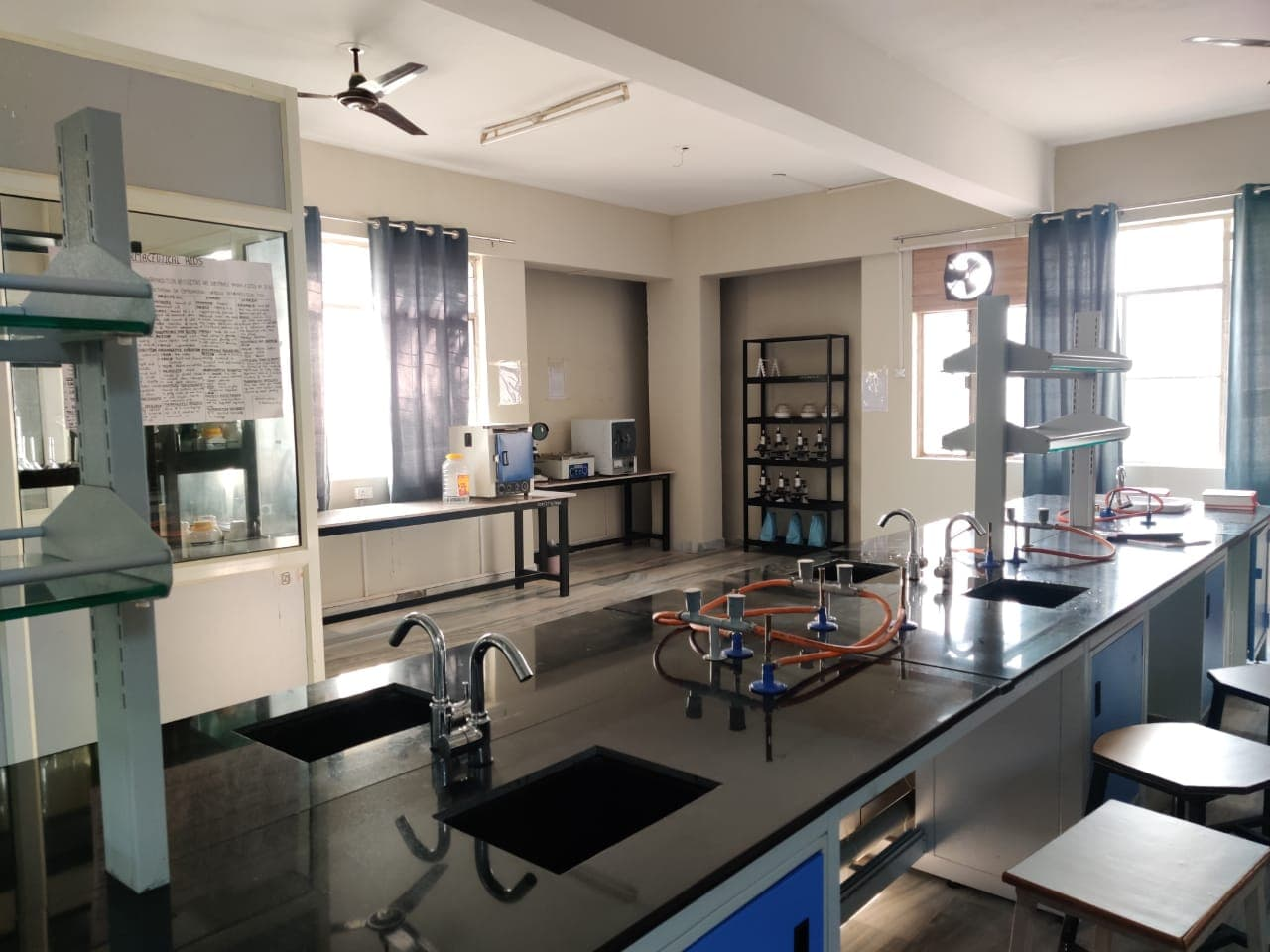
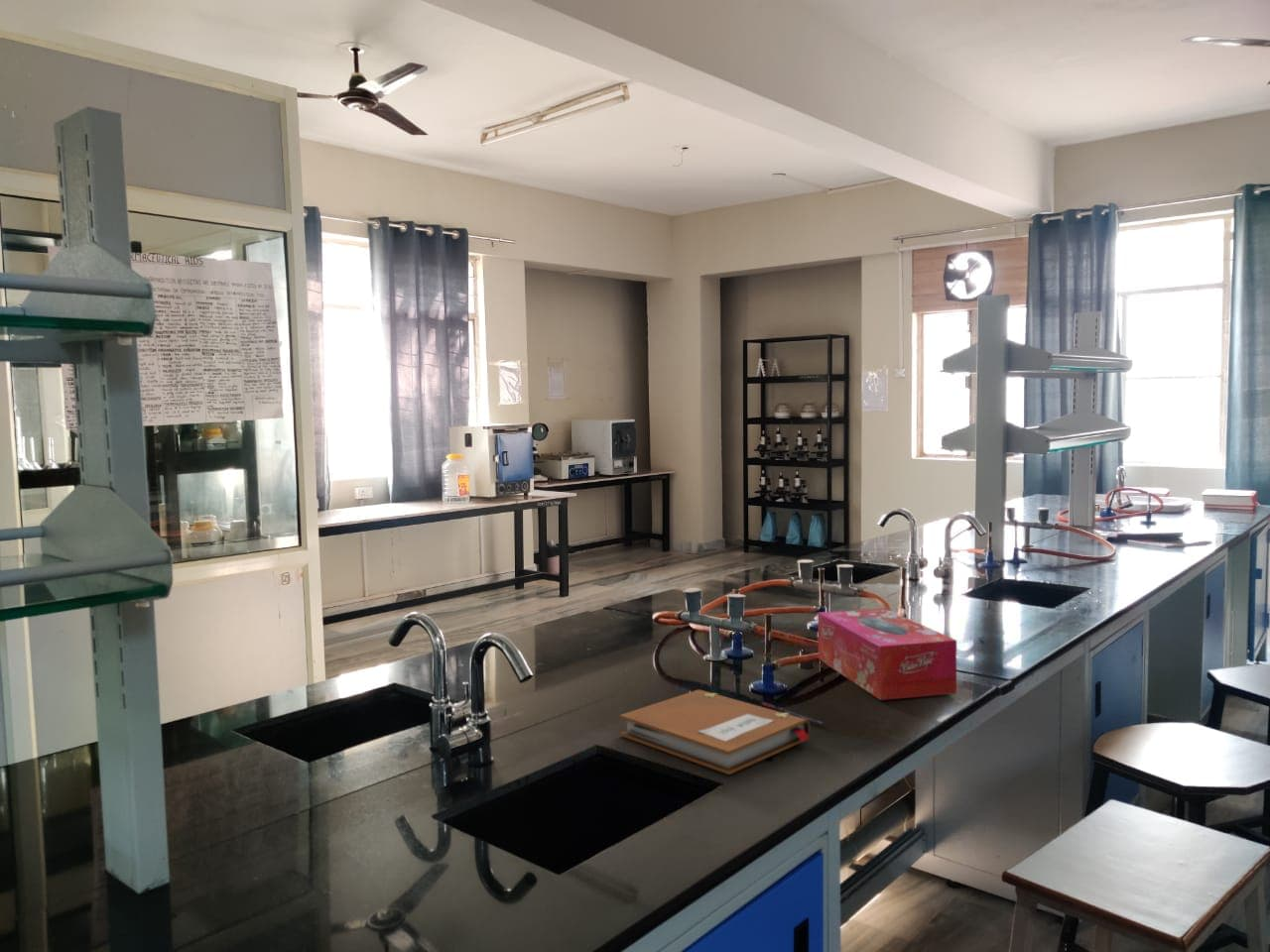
+ notebook (717, 727)
+ tissue box (882, 650)
+ pen (791, 713)
